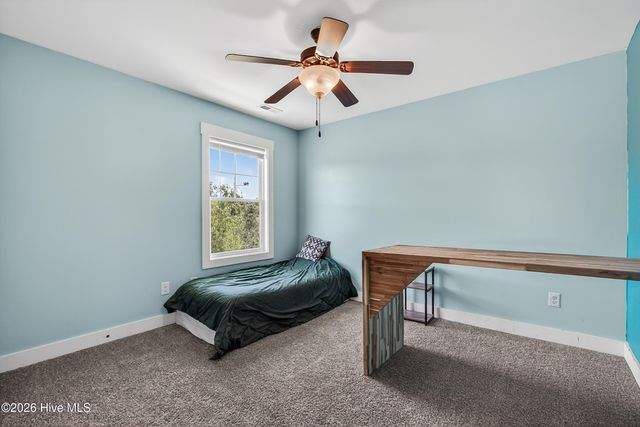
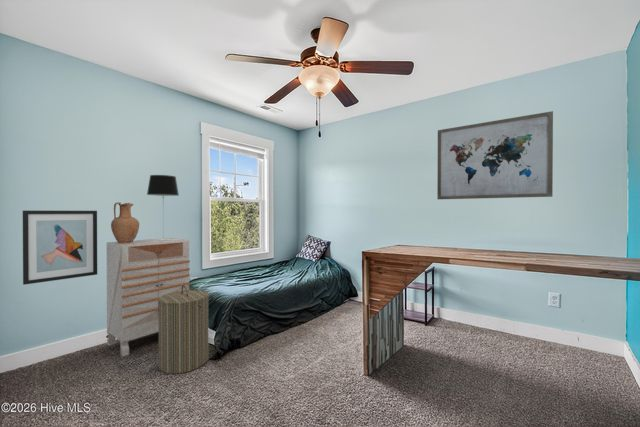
+ wall art (489, 160)
+ dresser (149, 290)
+ table lamp (163, 208)
+ vase (125, 222)
+ laundry hamper (184, 323)
+ wall art (62, 244)
